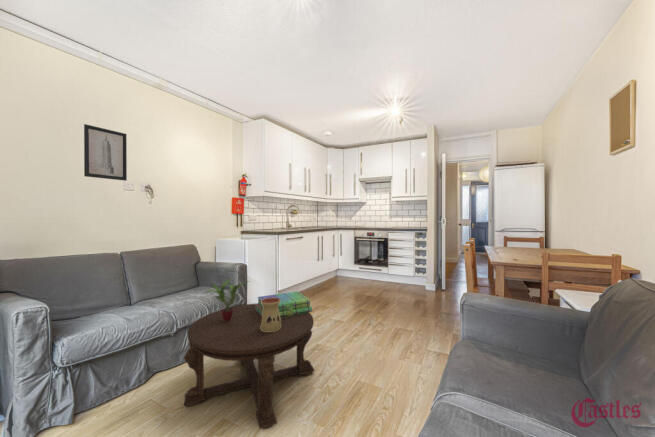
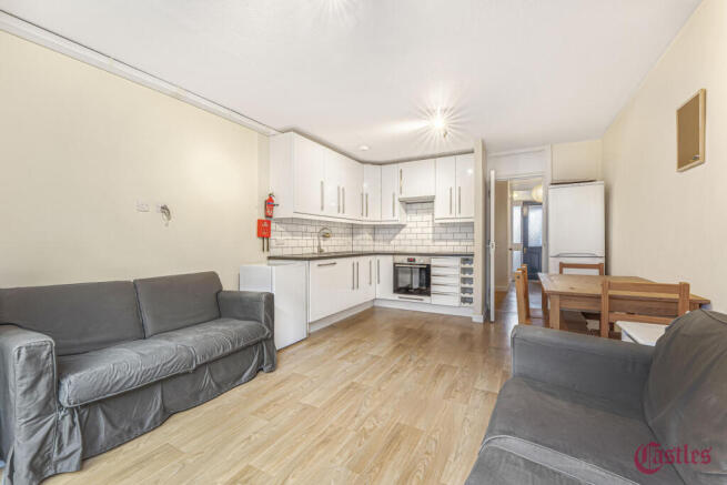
- oil burner (270, 314)
- wall art (106, 154)
- coffee table (254, 353)
- stack of books (283, 304)
- potted plant (228, 302)
